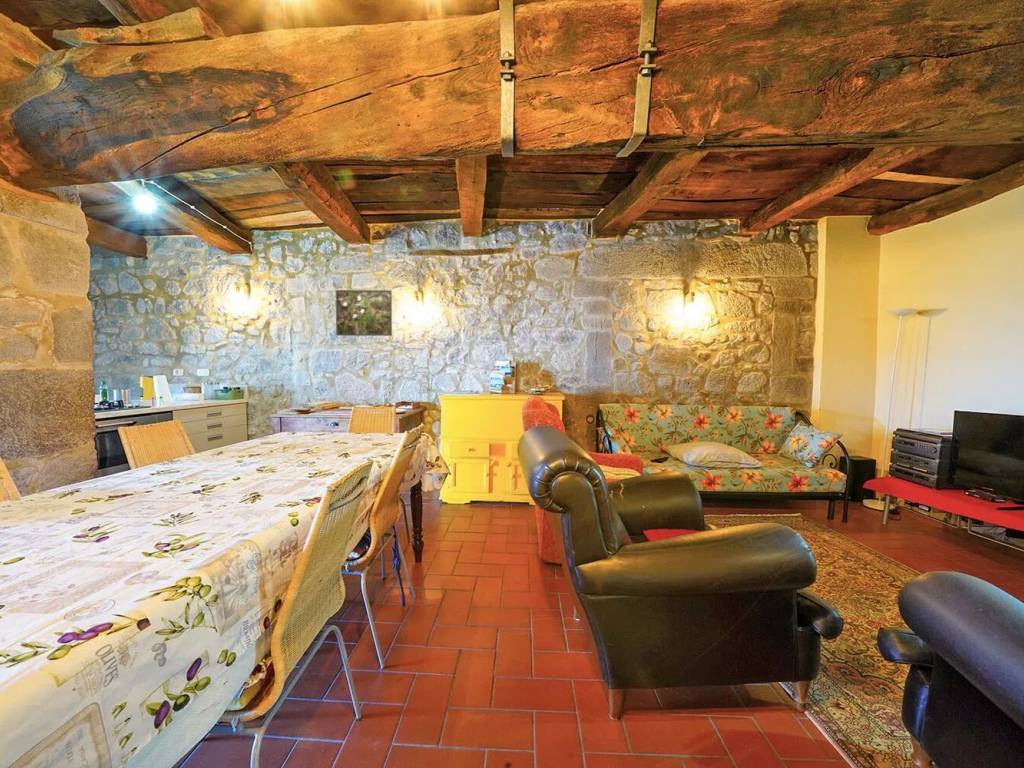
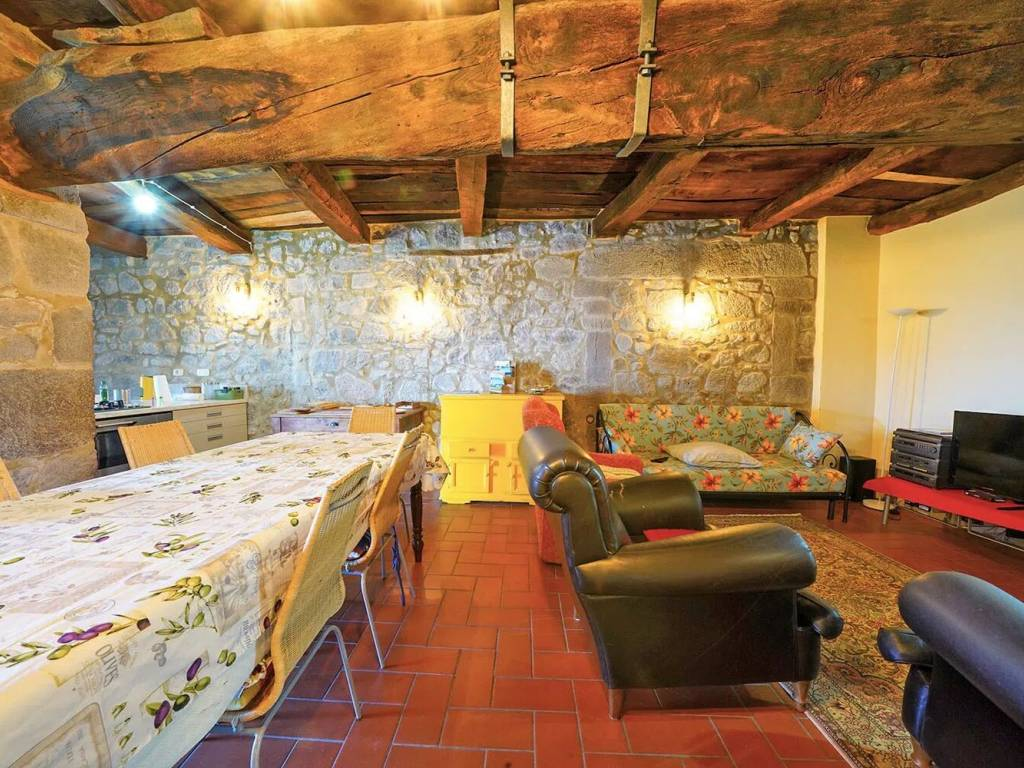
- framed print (363, 313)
